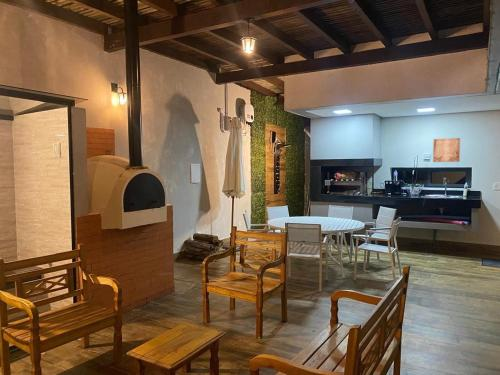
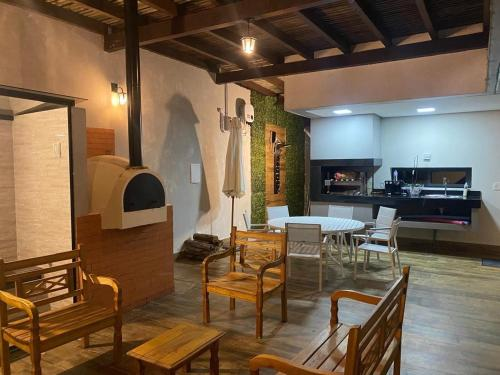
- wall art (446, 150)
